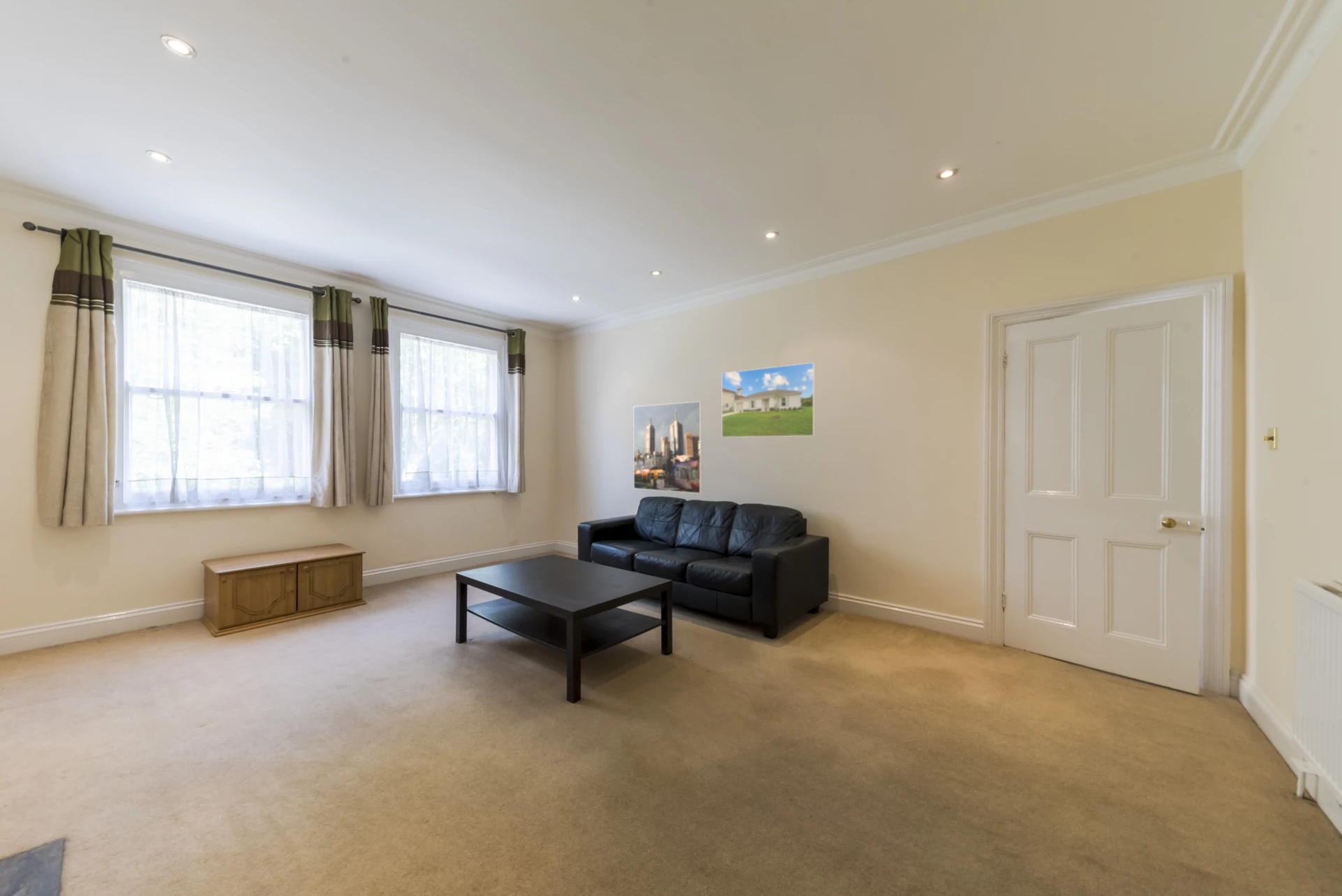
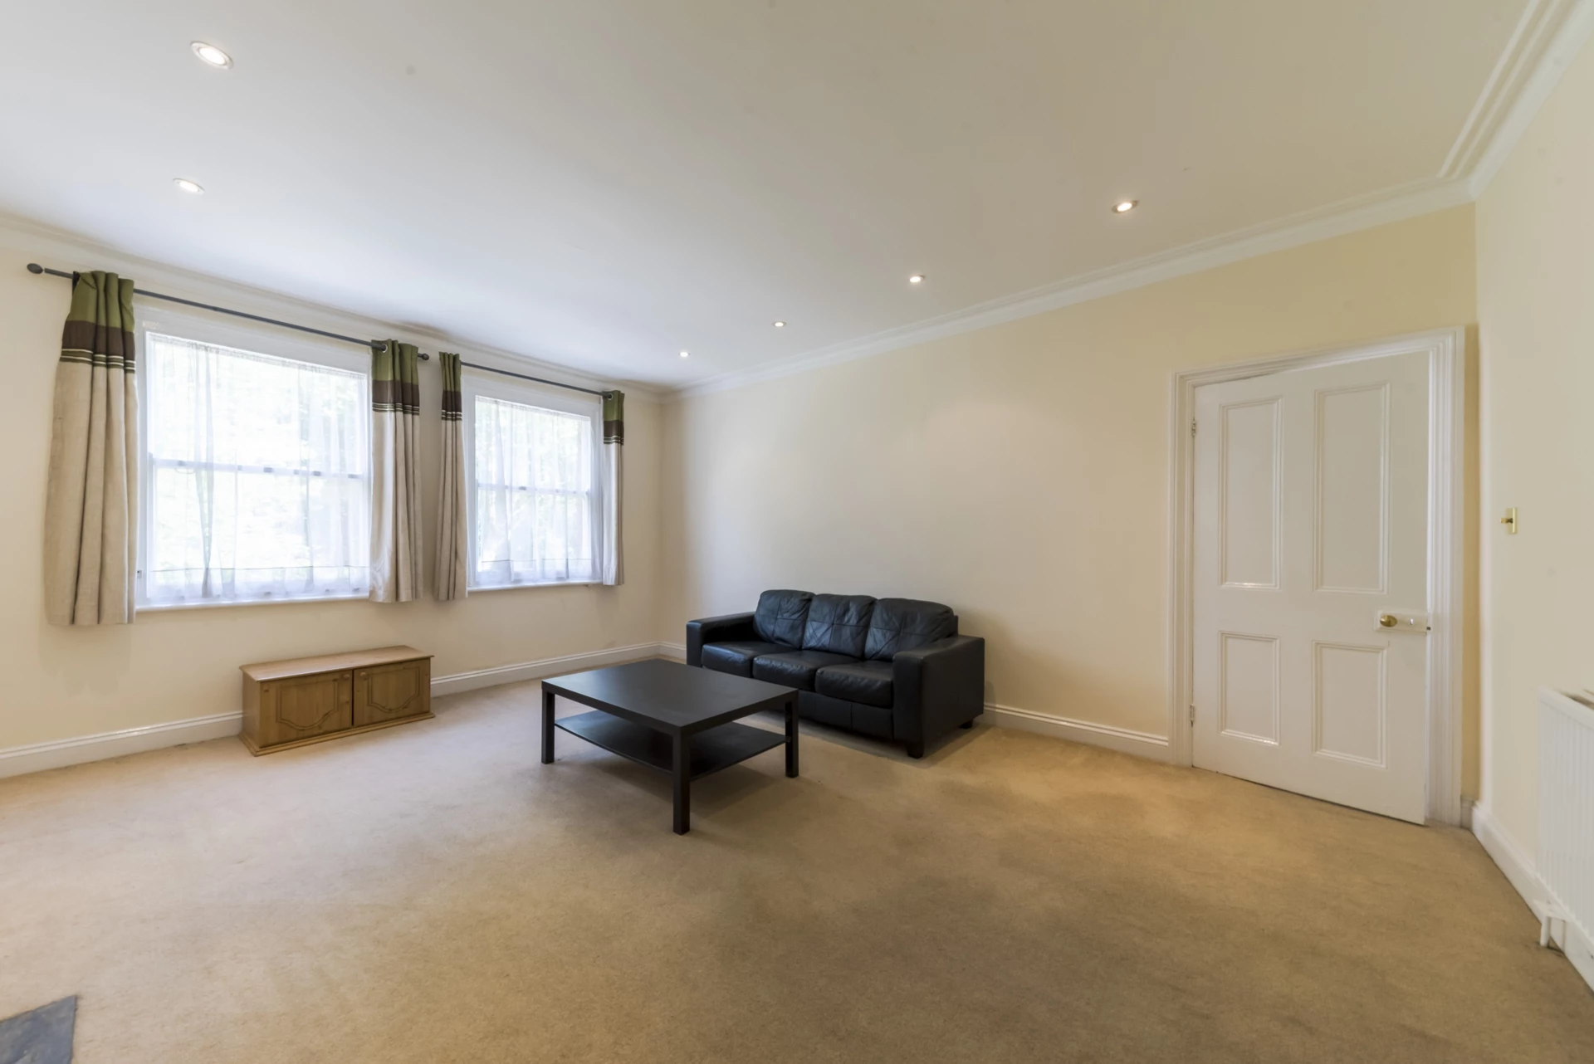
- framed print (765, 402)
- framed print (665, 447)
